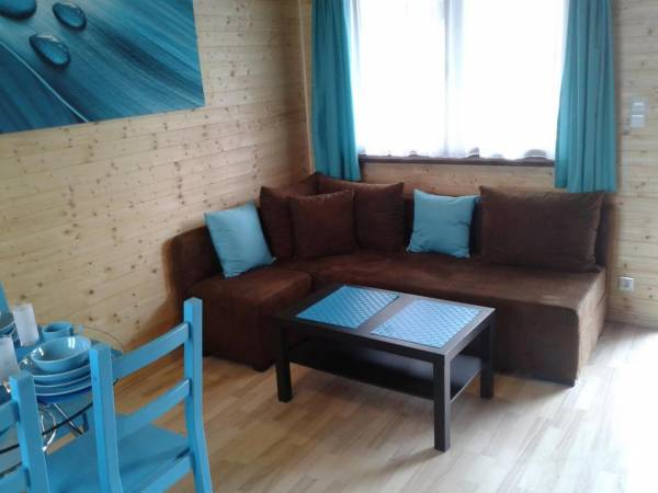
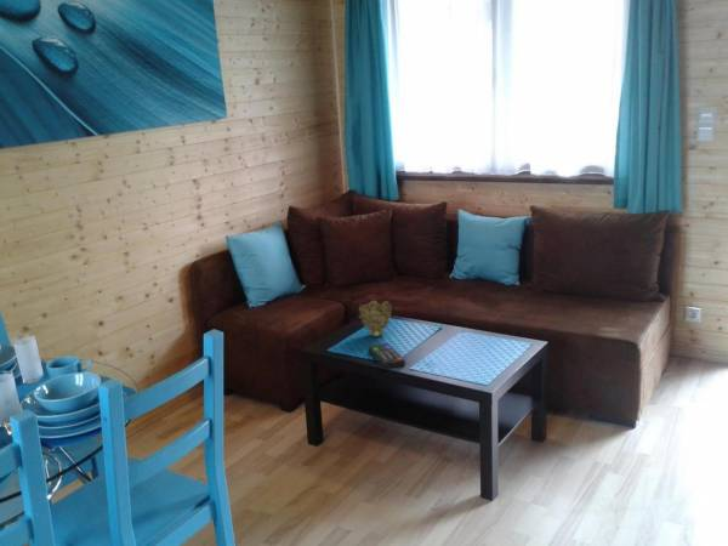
+ remote control (386, 354)
+ decorative bowl (375, 319)
